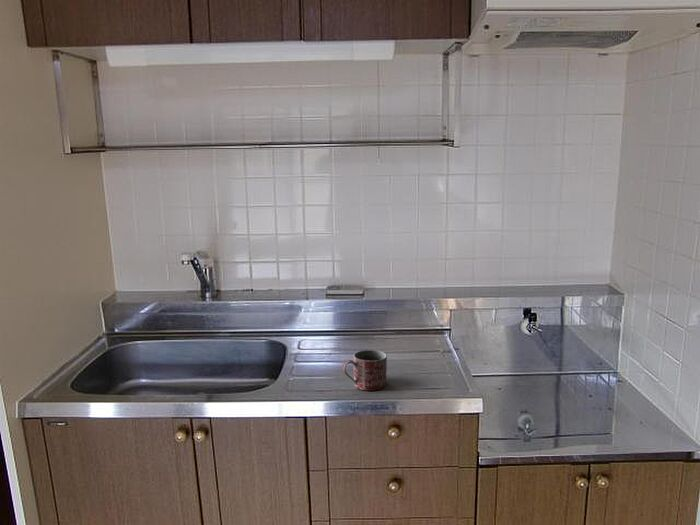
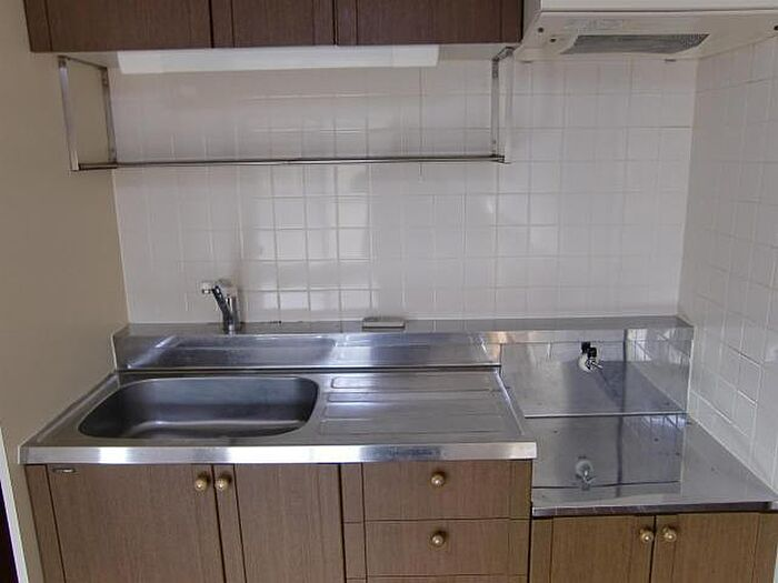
- mug (364, 369)
